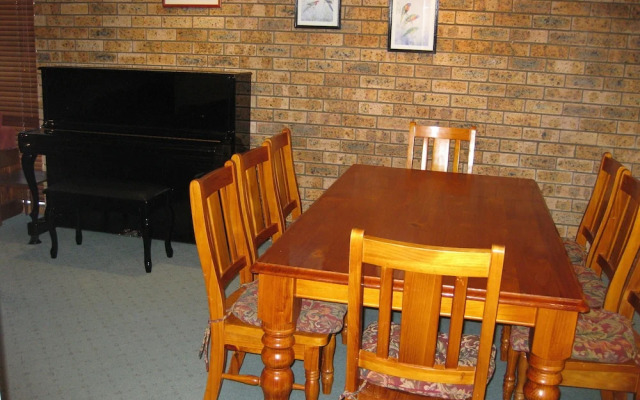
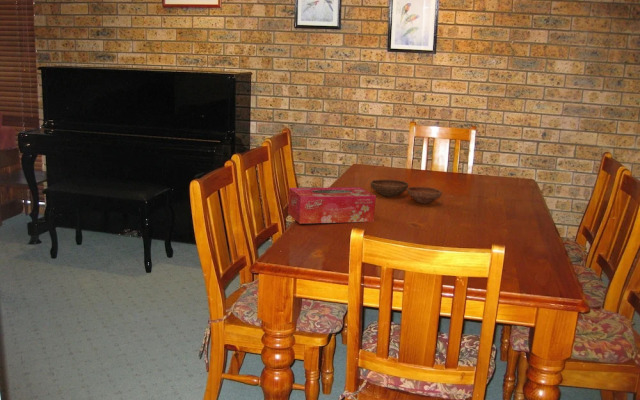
+ bowl (405, 190)
+ tissue box (331, 204)
